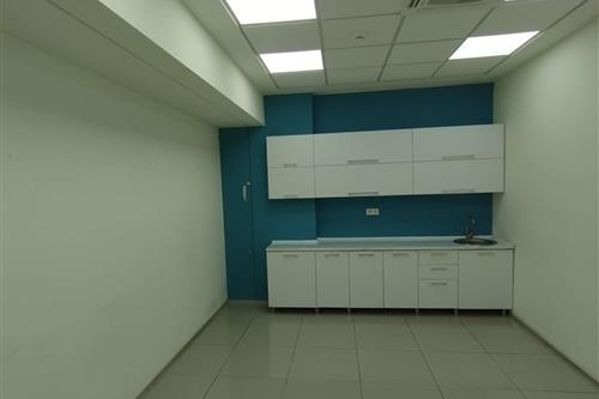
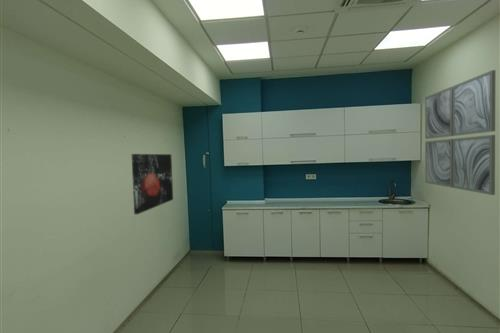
+ wall art (155, 180)
+ wall art (453, 135)
